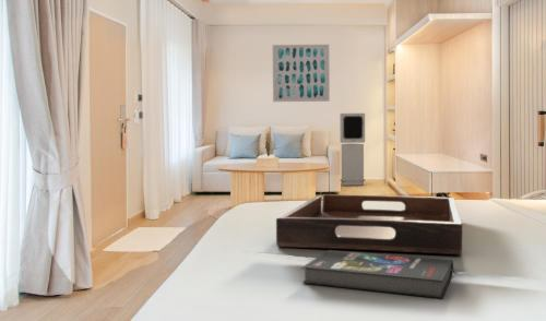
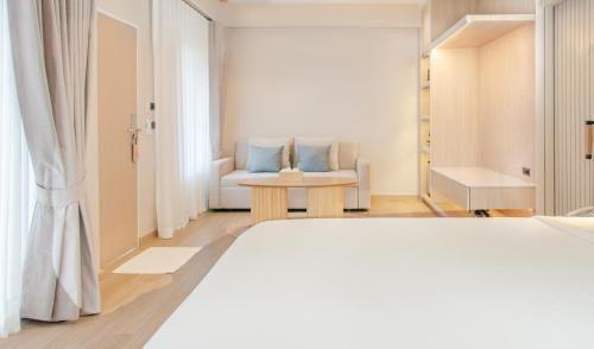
- book (379, 271)
- serving tray (376, 218)
- wall art (300, 73)
- air purifier (351, 148)
